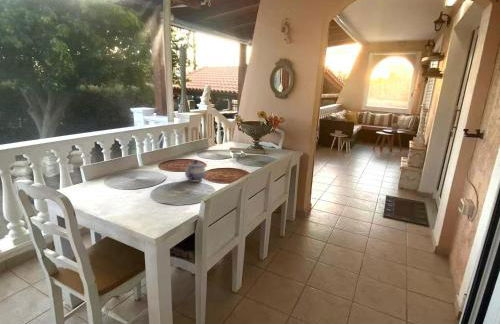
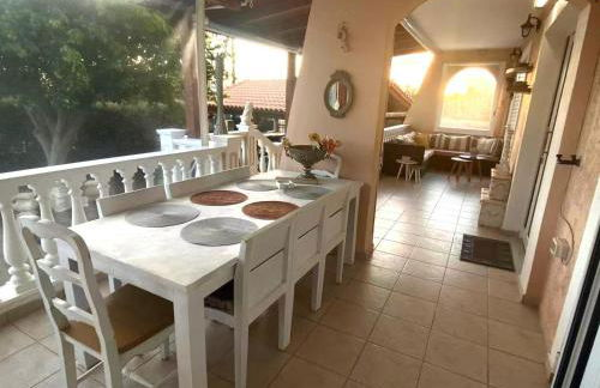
- teapot (195, 170)
